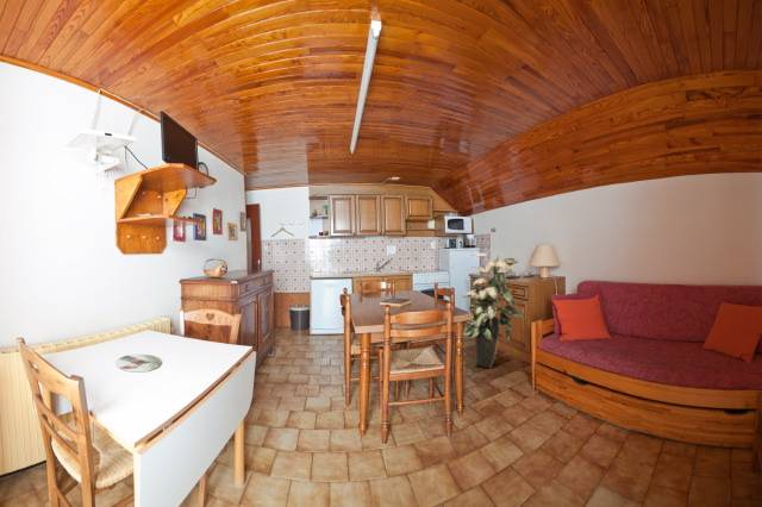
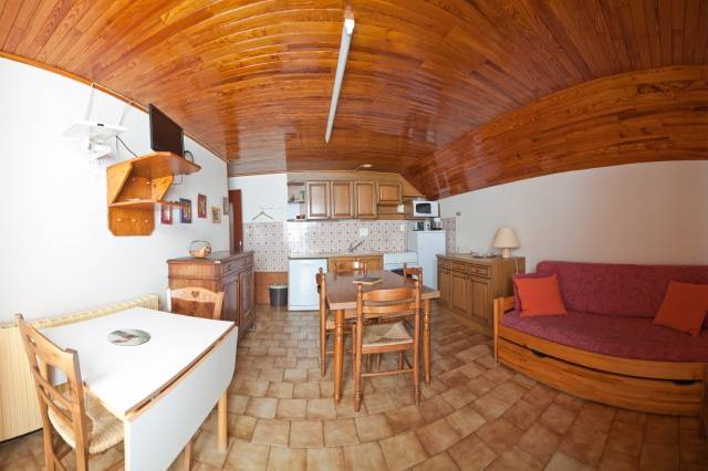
- indoor plant (488, 308)
